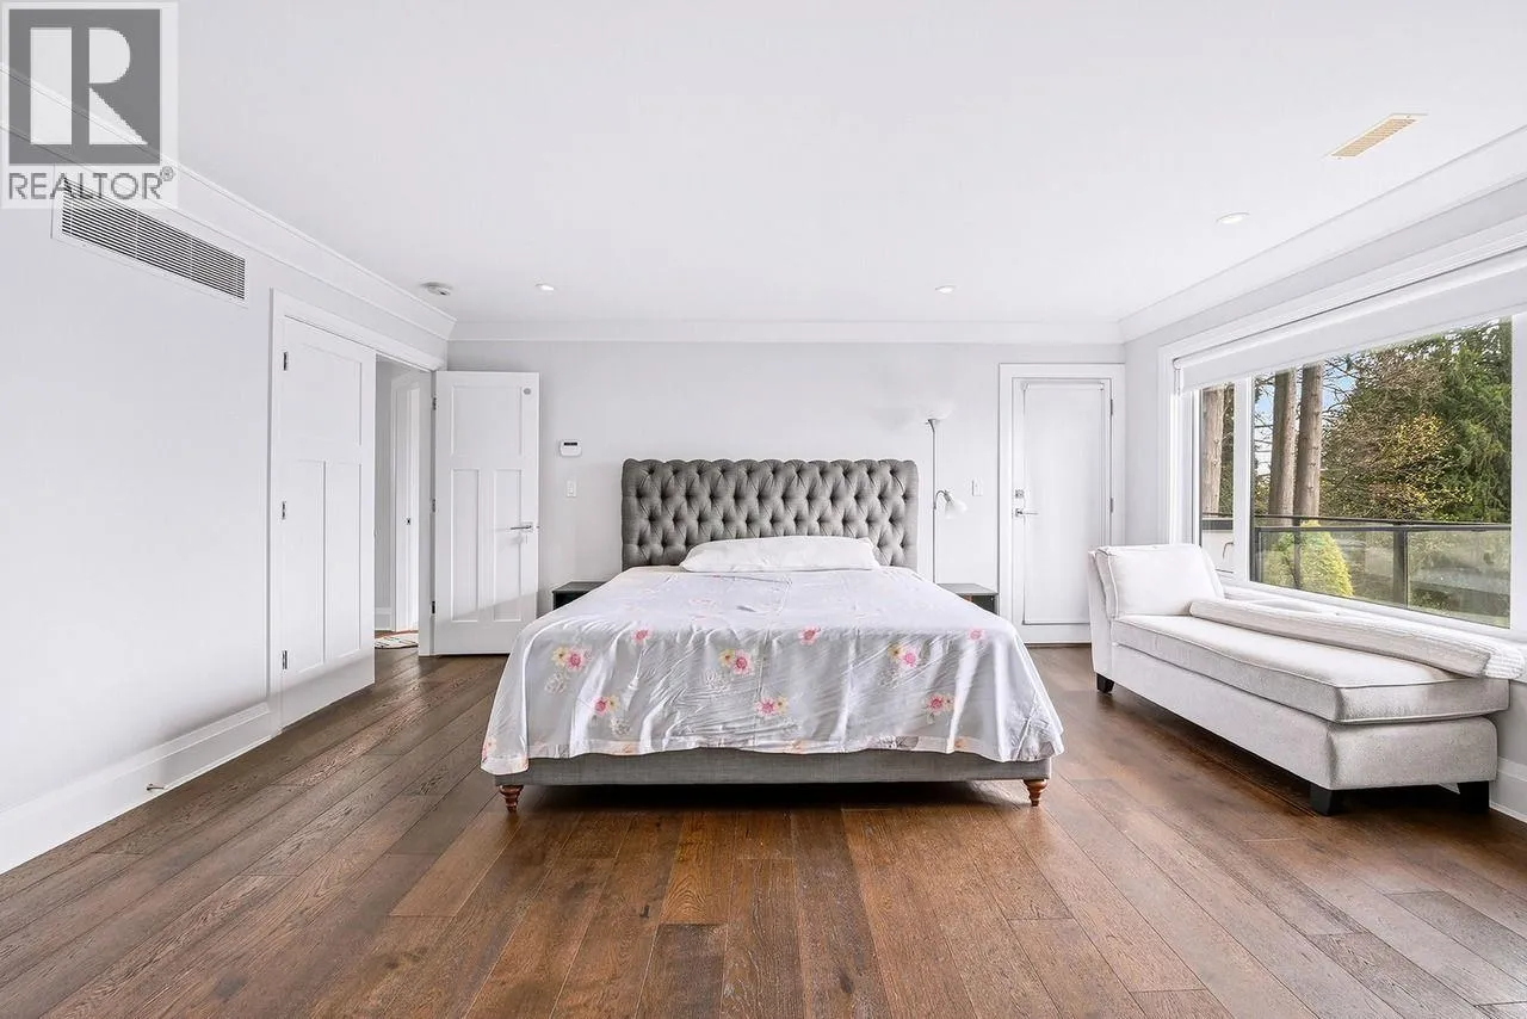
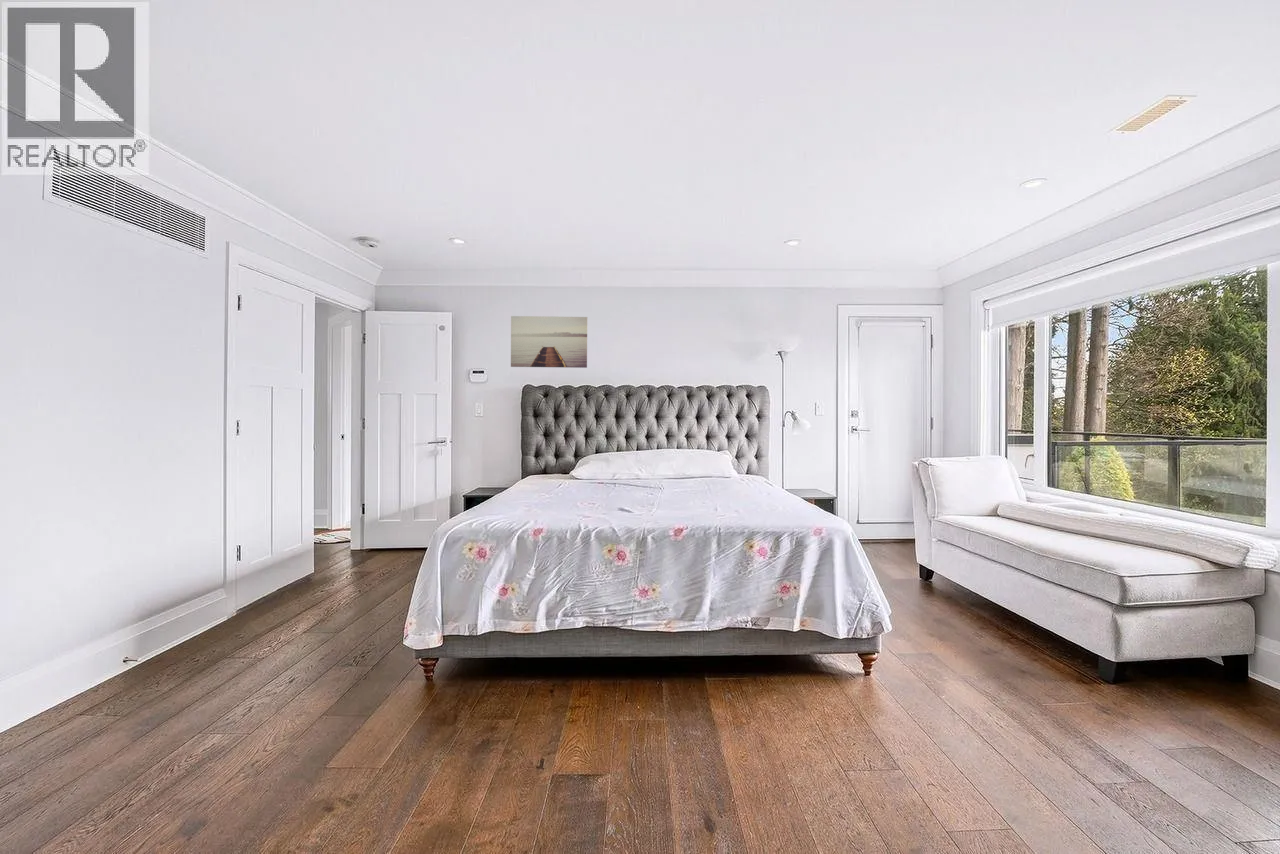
+ wall art (549, 341)
